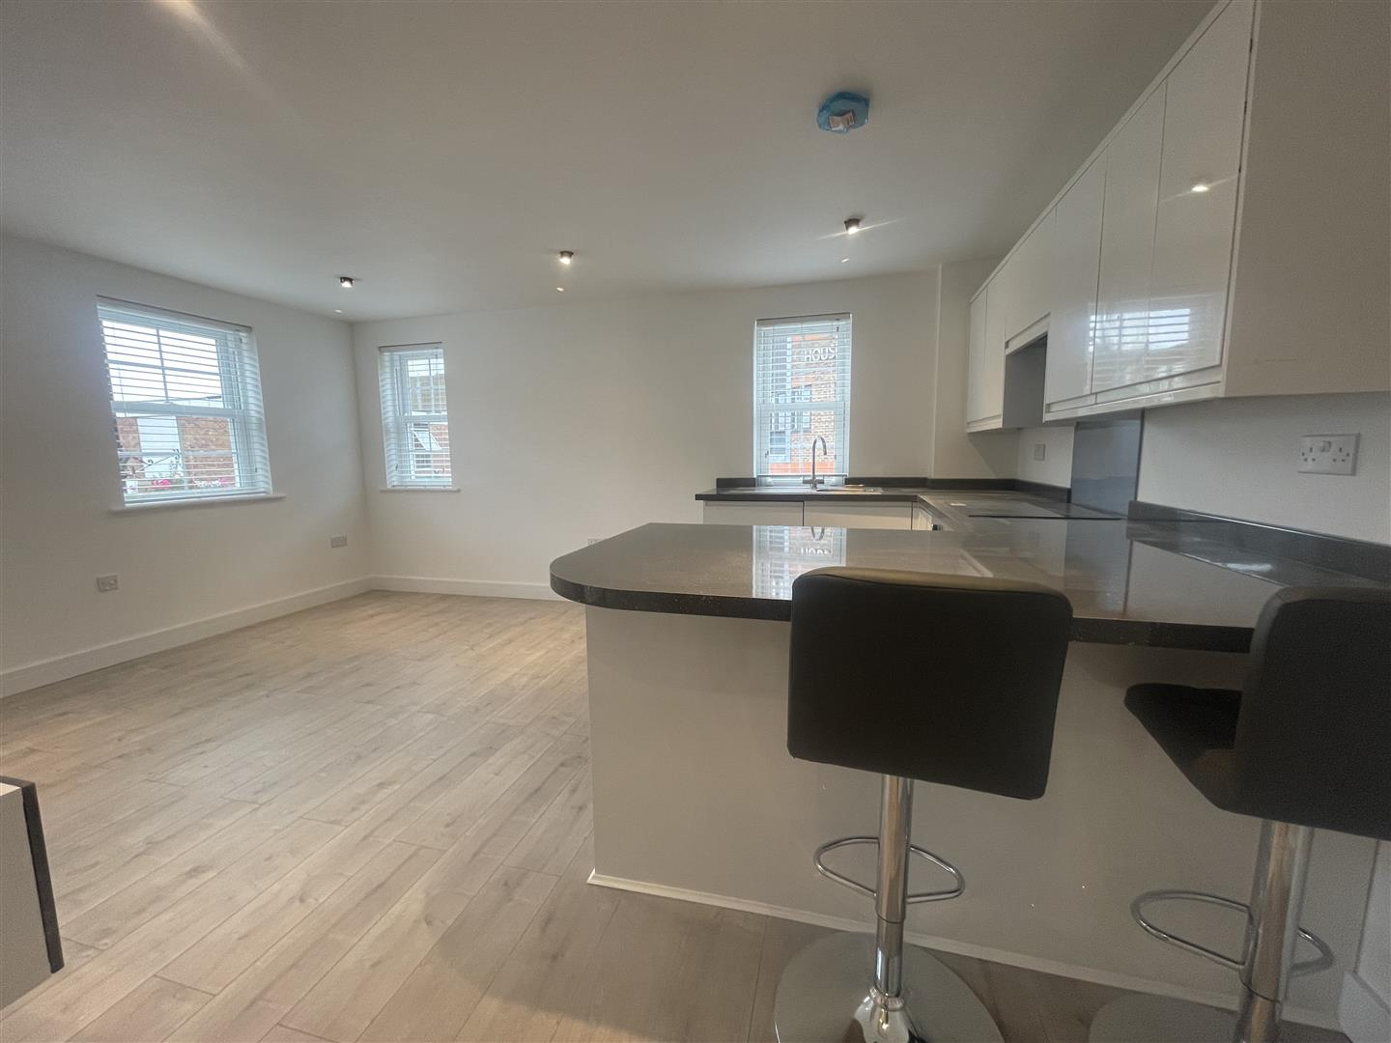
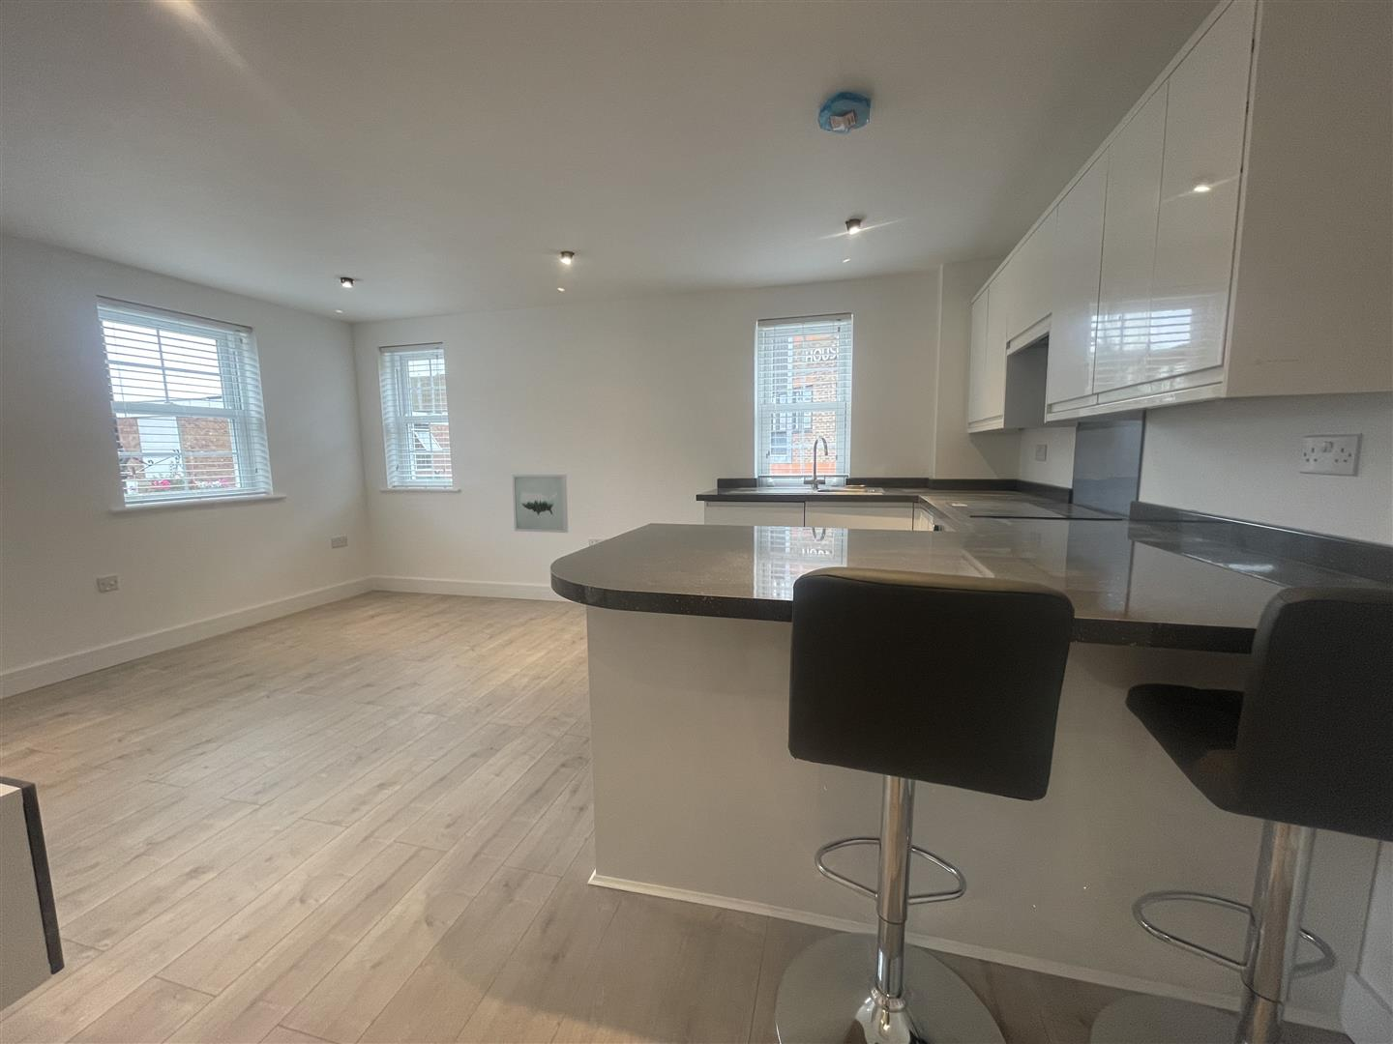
+ wall art (540, 502)
